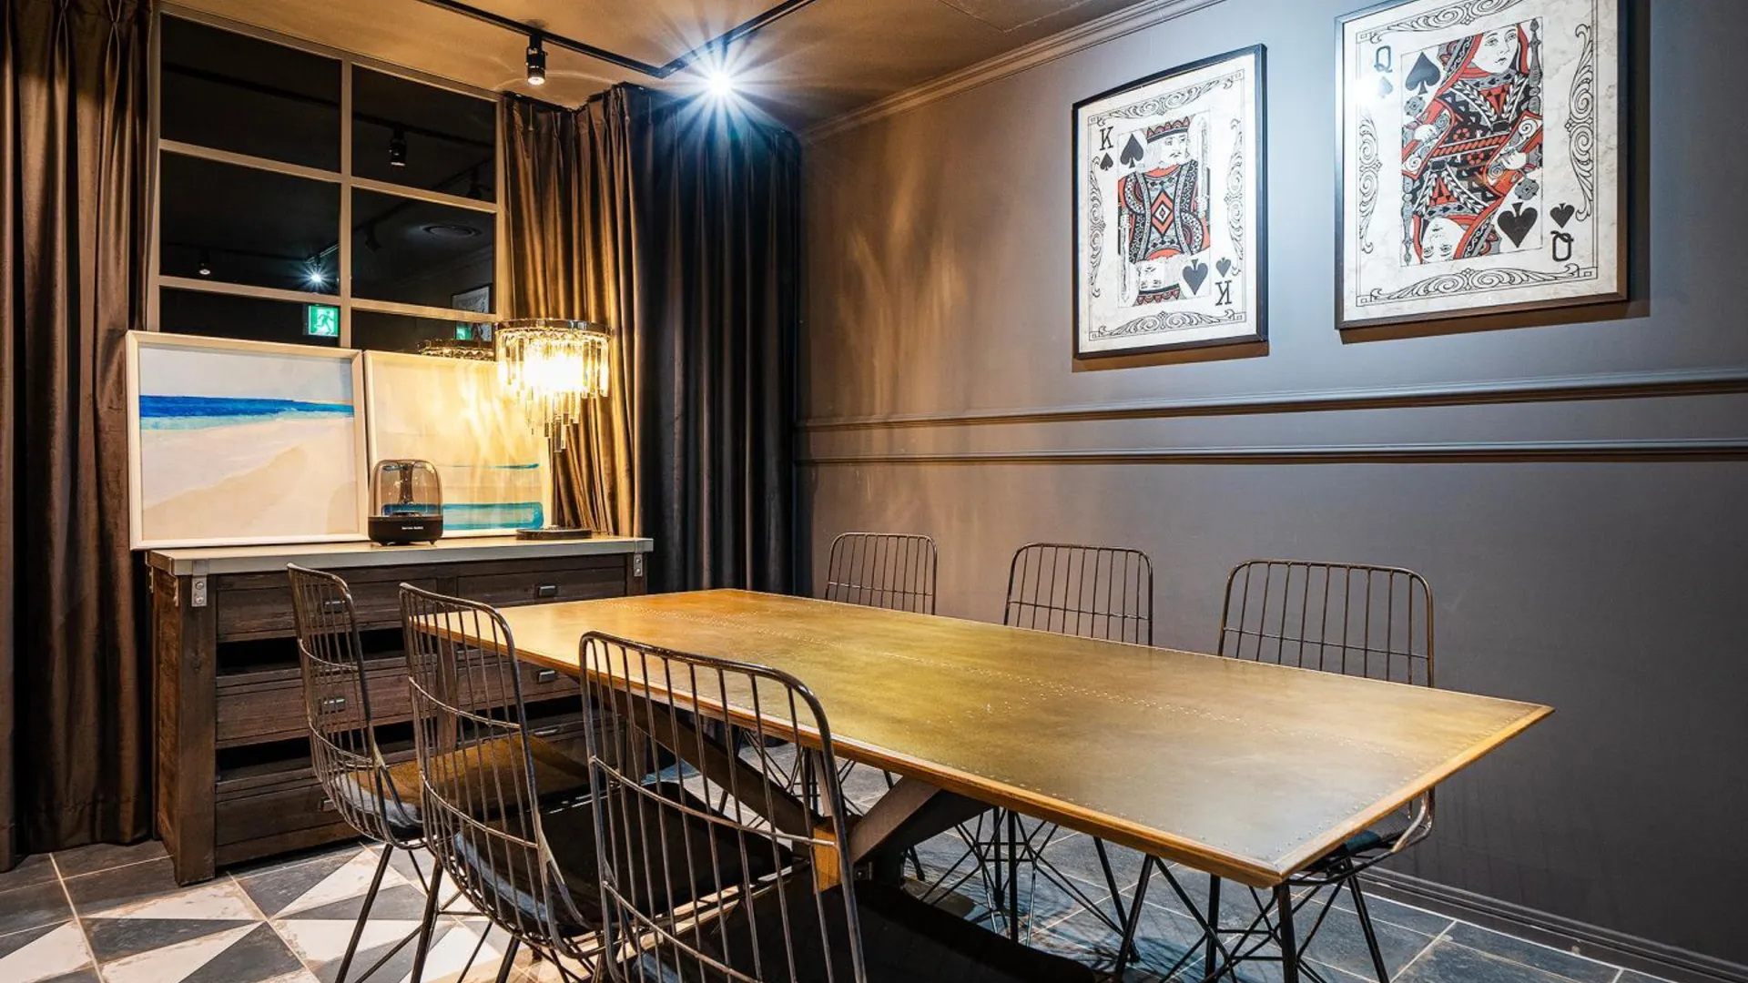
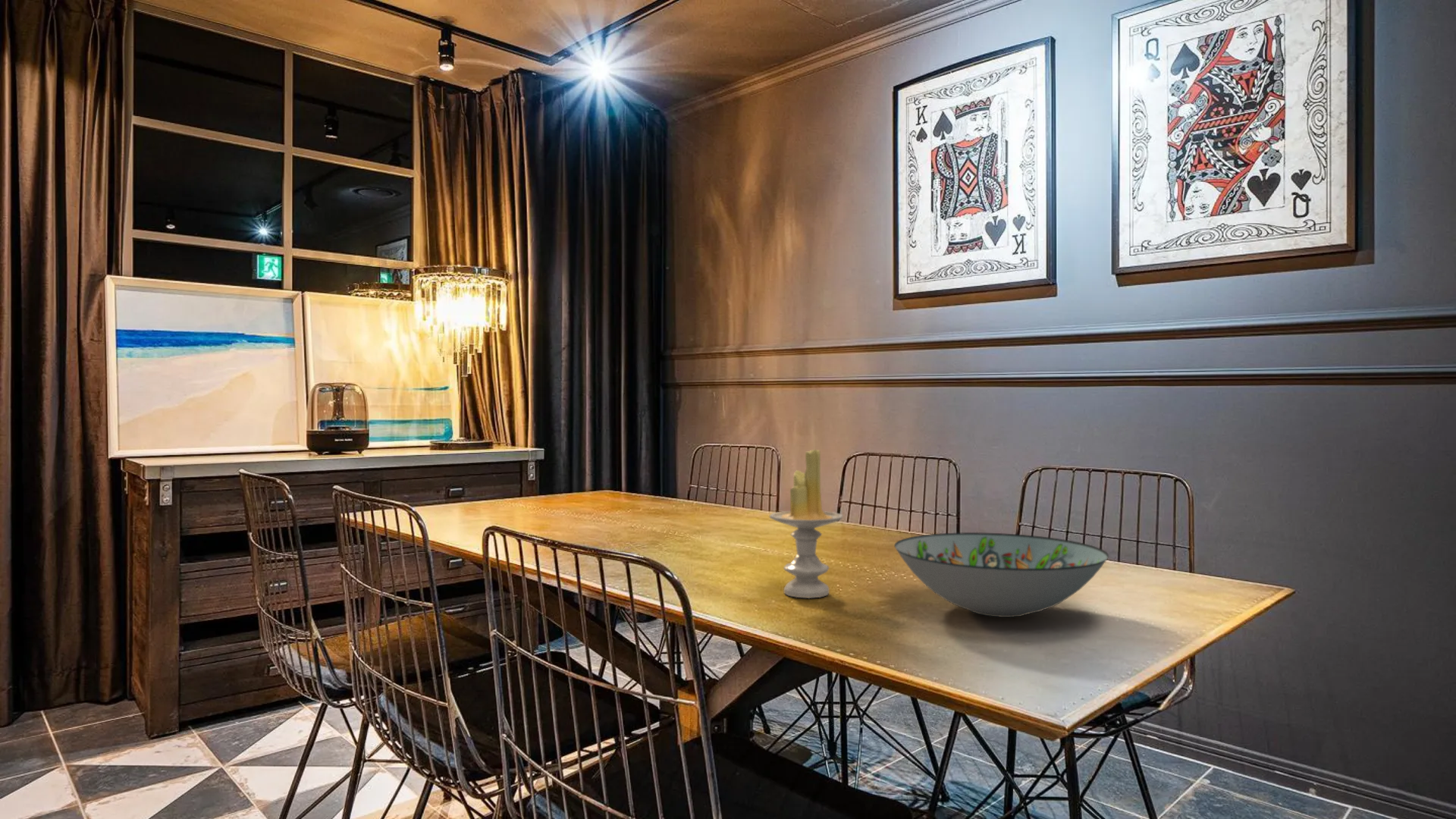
+ decorative bowl (997, 579)
+ candle (806, 520)
